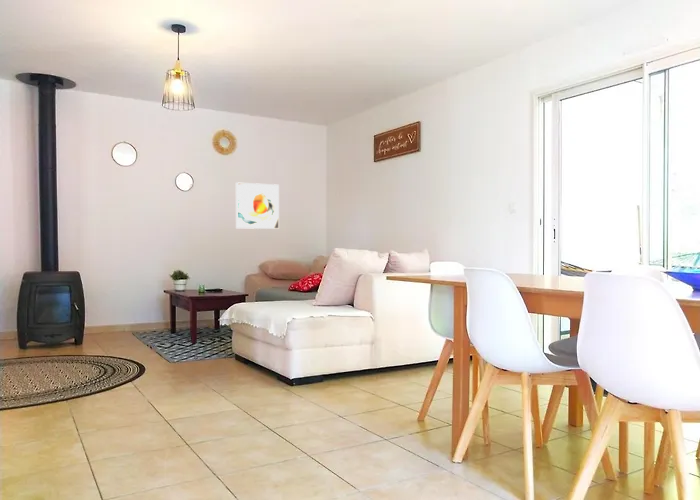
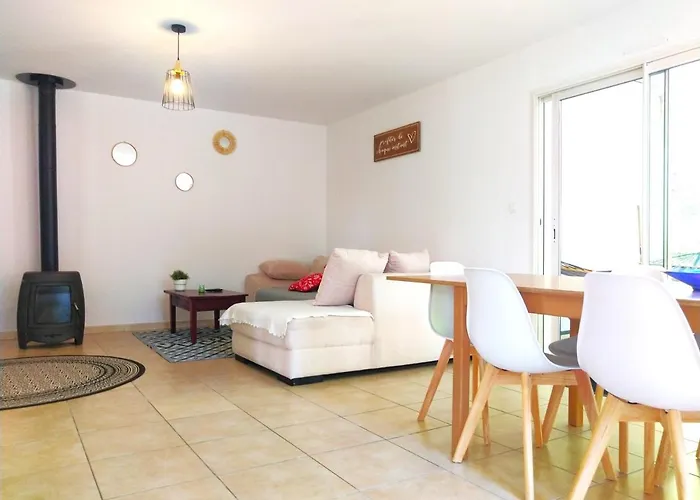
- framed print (257, 206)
